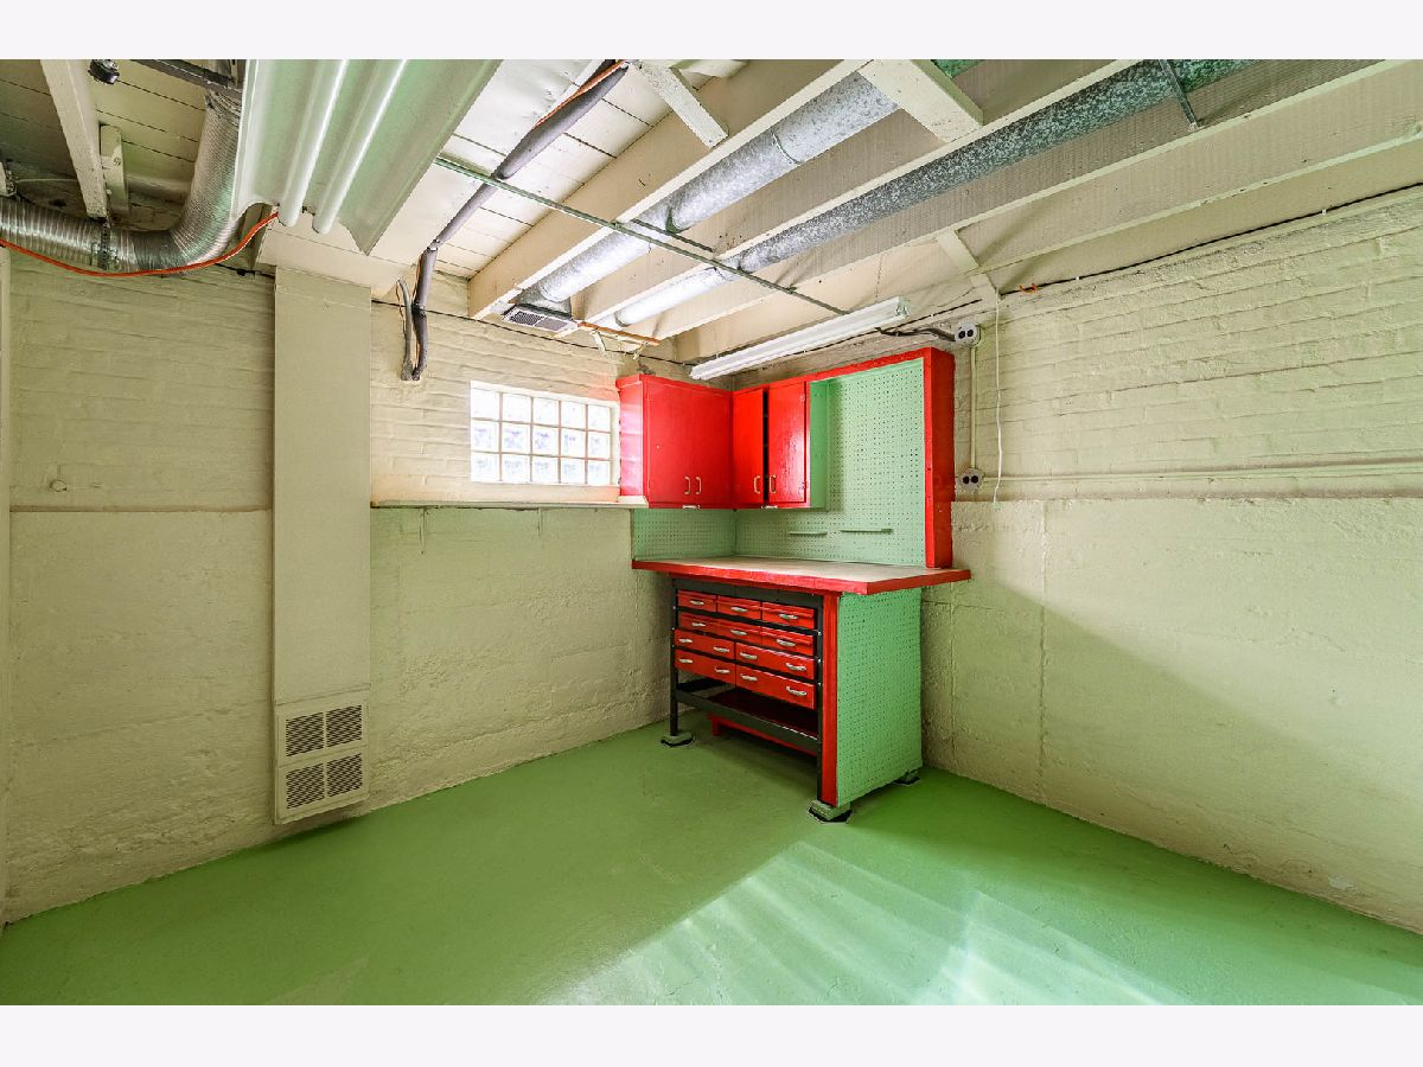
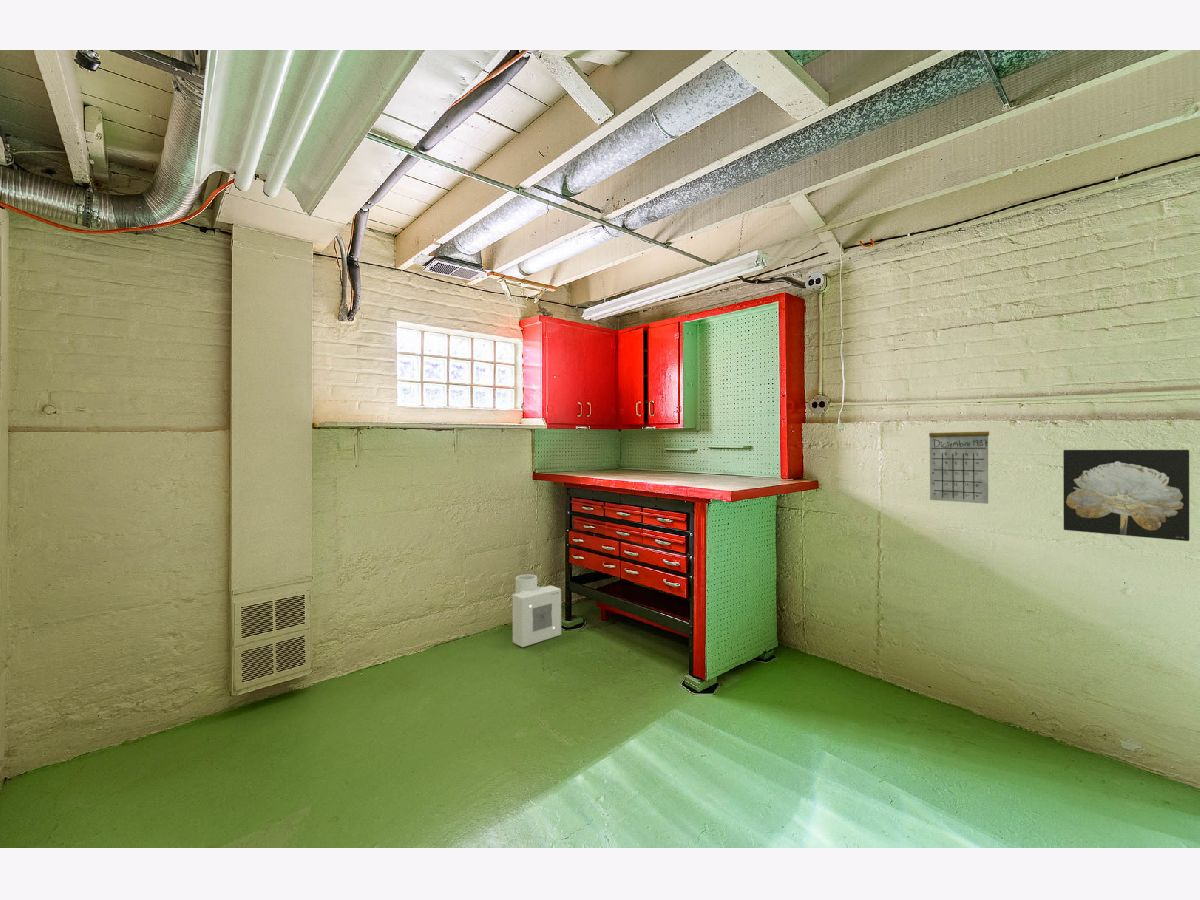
+ calendar (958, 458)
+ wall art (1122, 492)
+ air purifier (527, 605)
